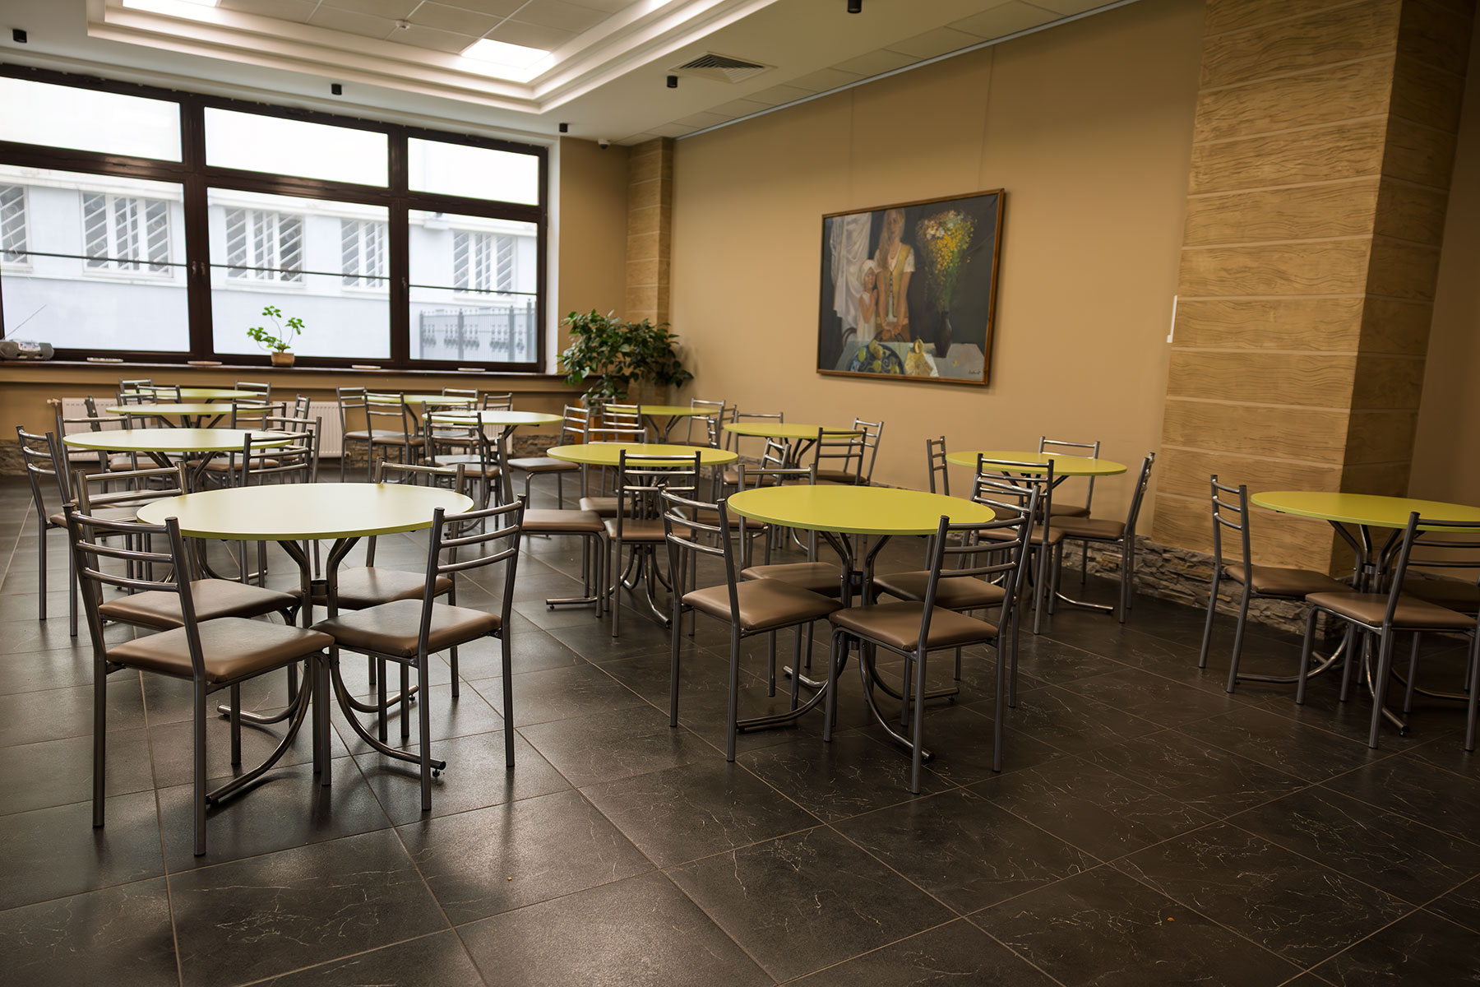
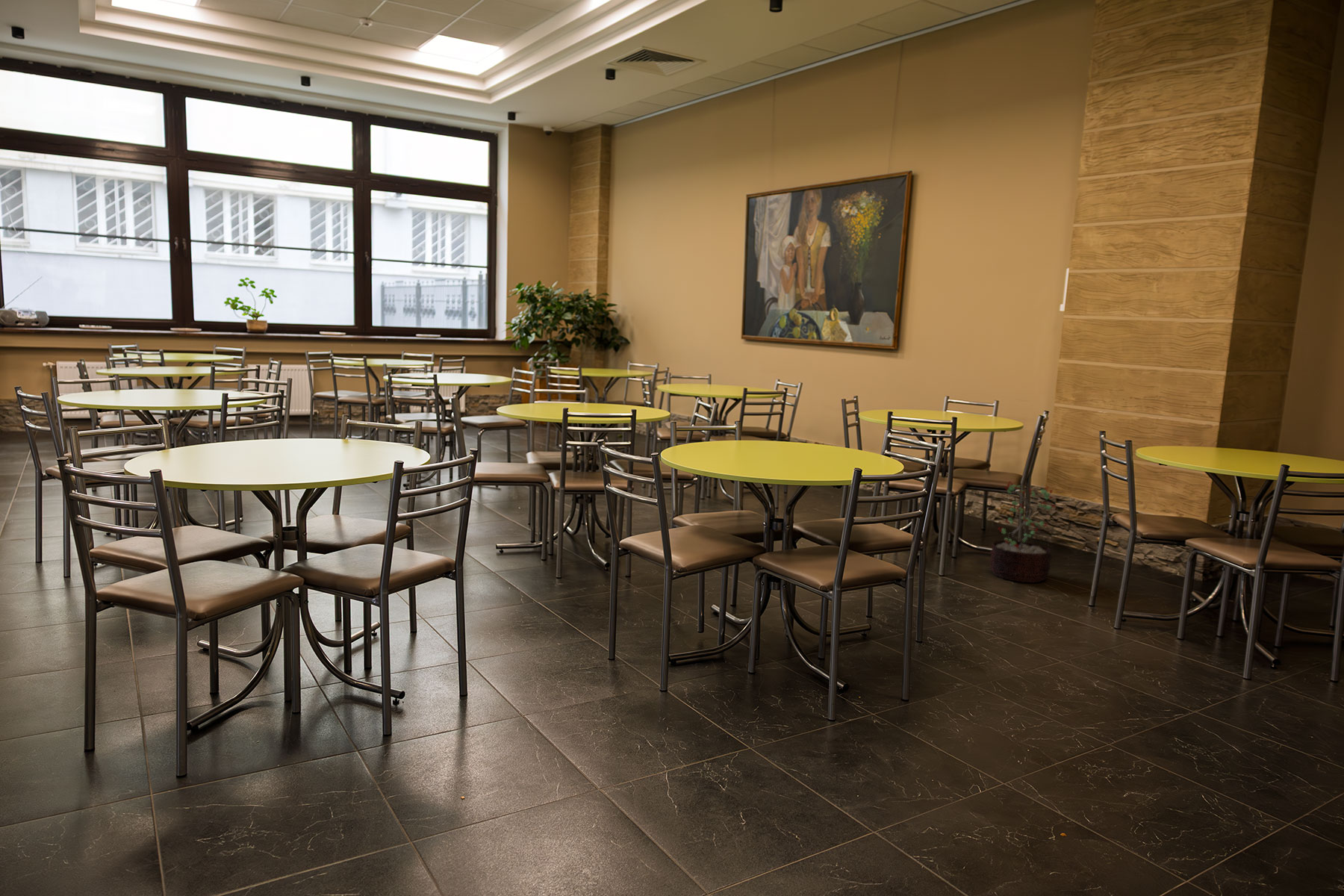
+ decorative plant (1021, 527)
